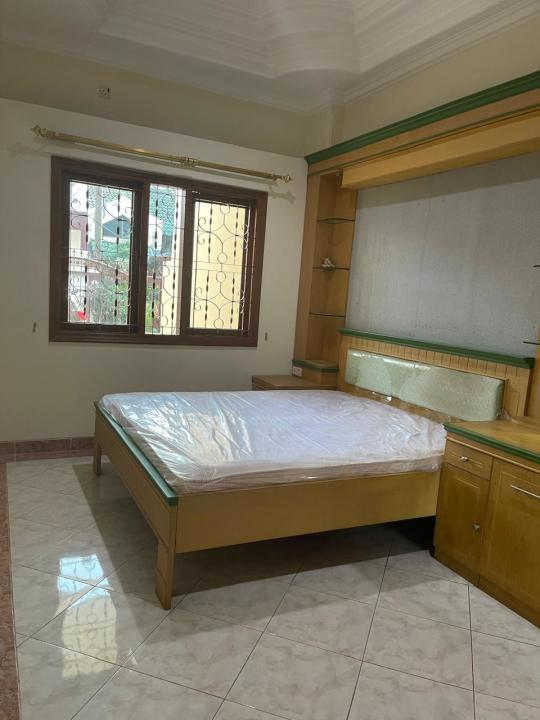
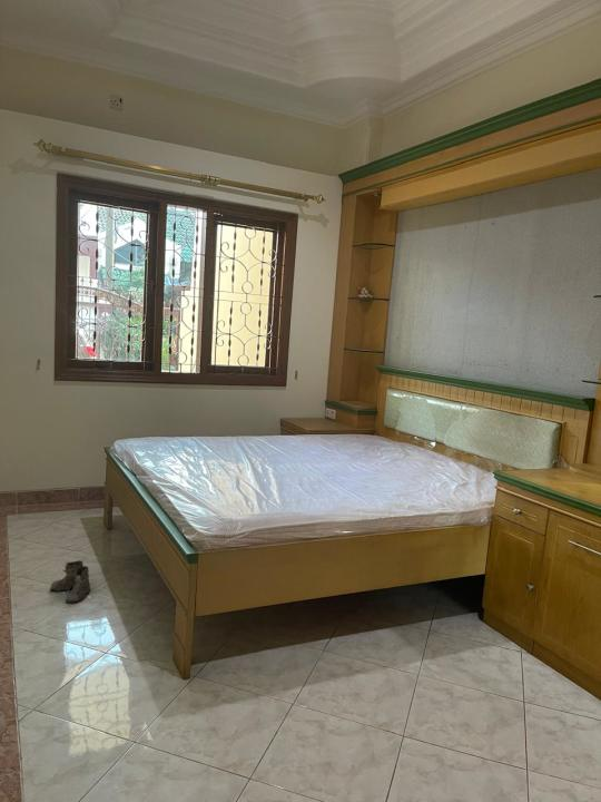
+ boots (71, 579)
